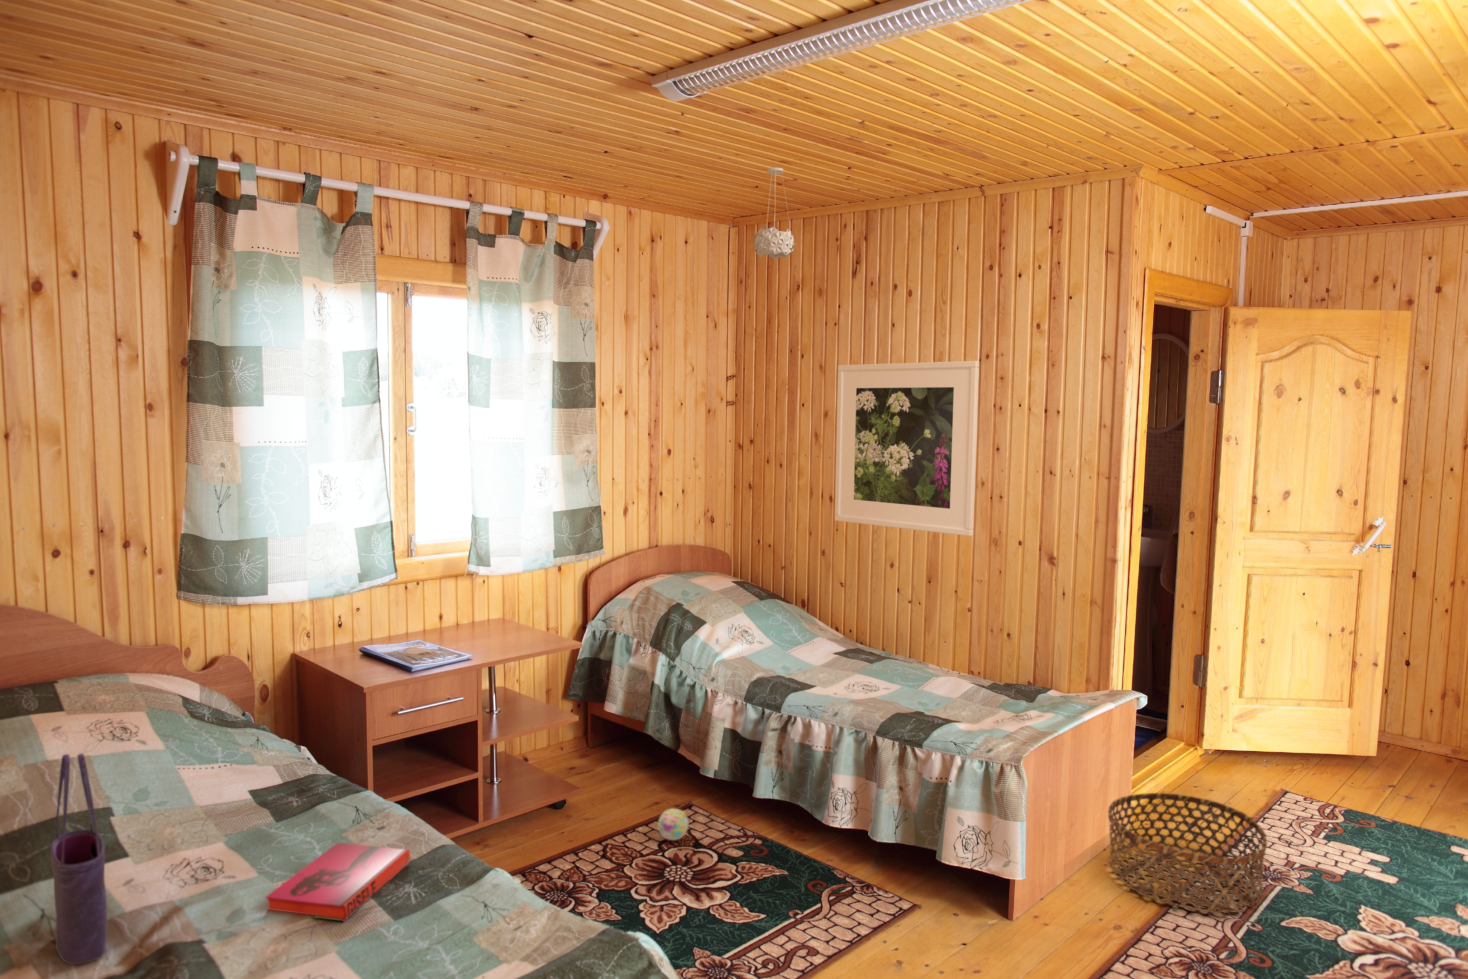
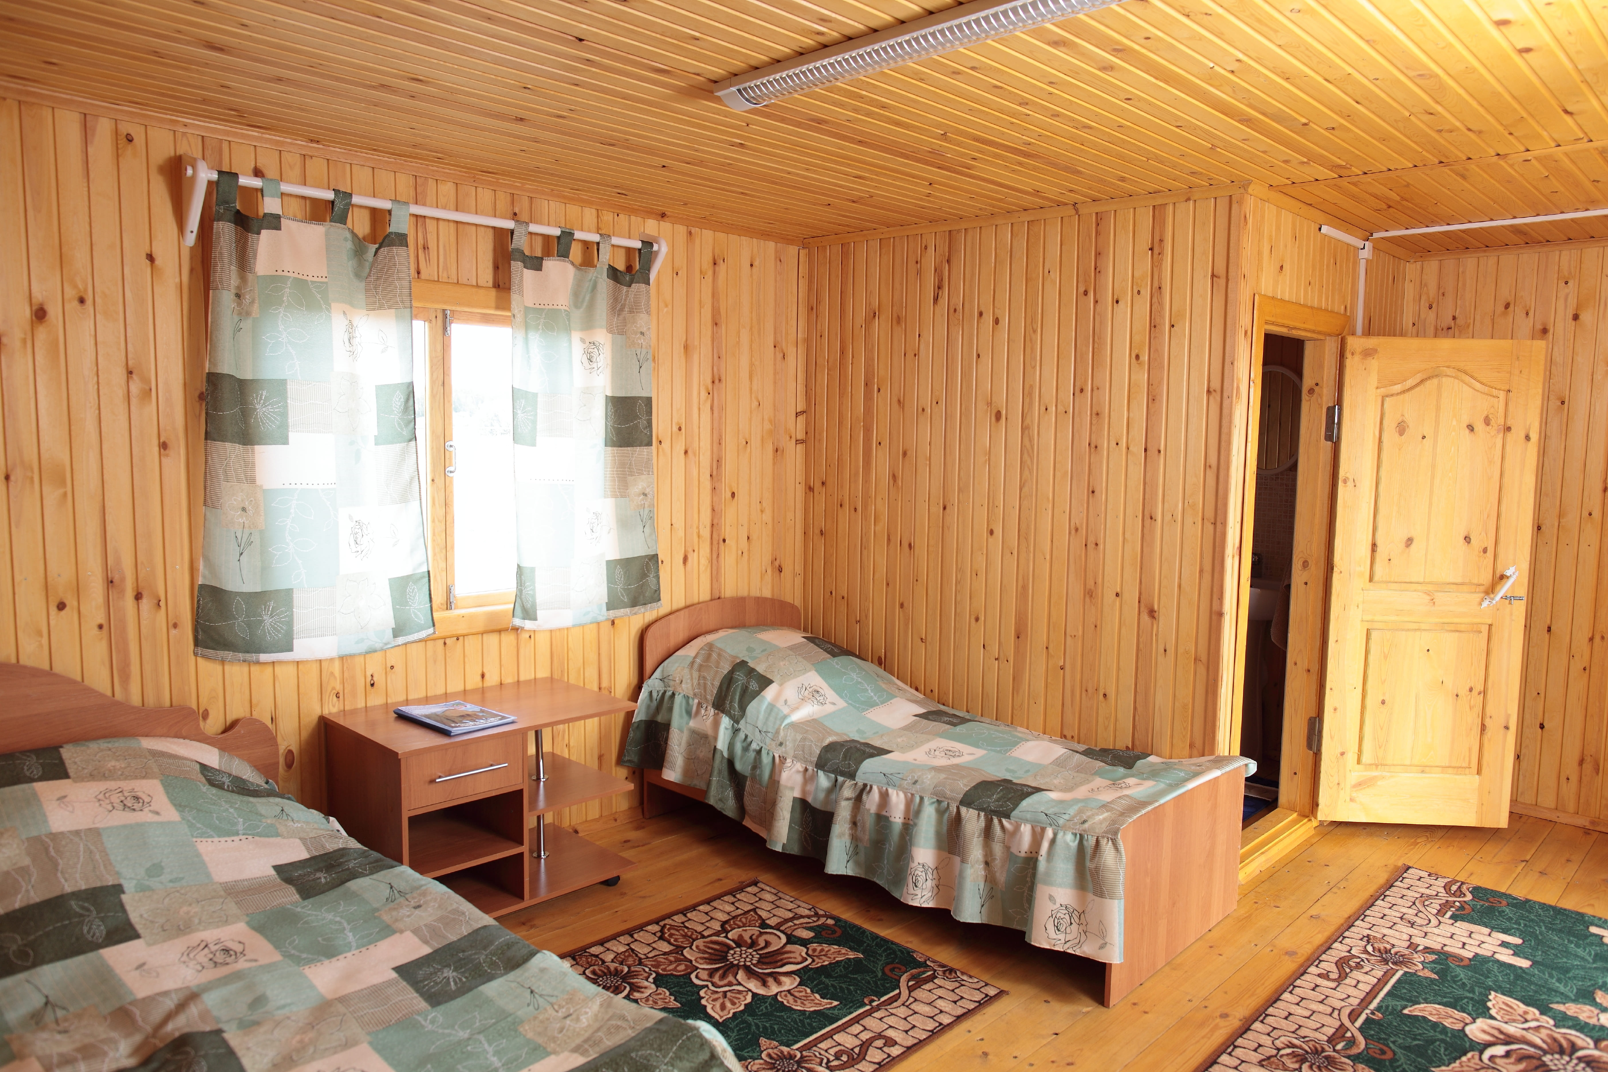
- decorative ball (673, 824)
- pendant light (774, 213)
- hardback book (342, 878)
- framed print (902, 446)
- basket (1185, 851)
- tote bag (78, 850)
